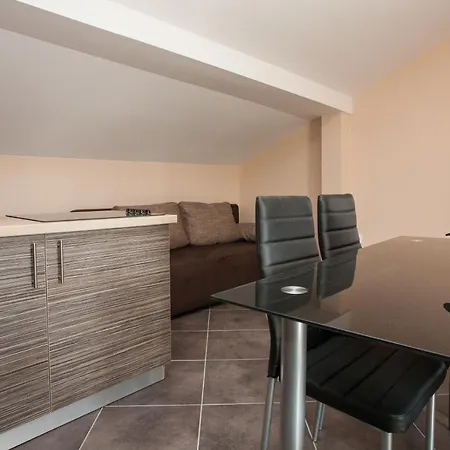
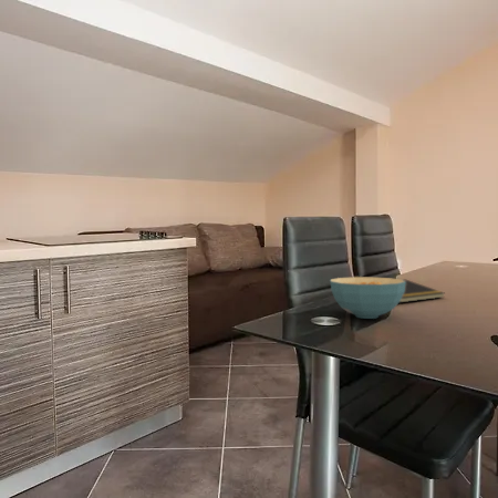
+ notepad (404, 292)
+ cereal bowl (366, 298)
